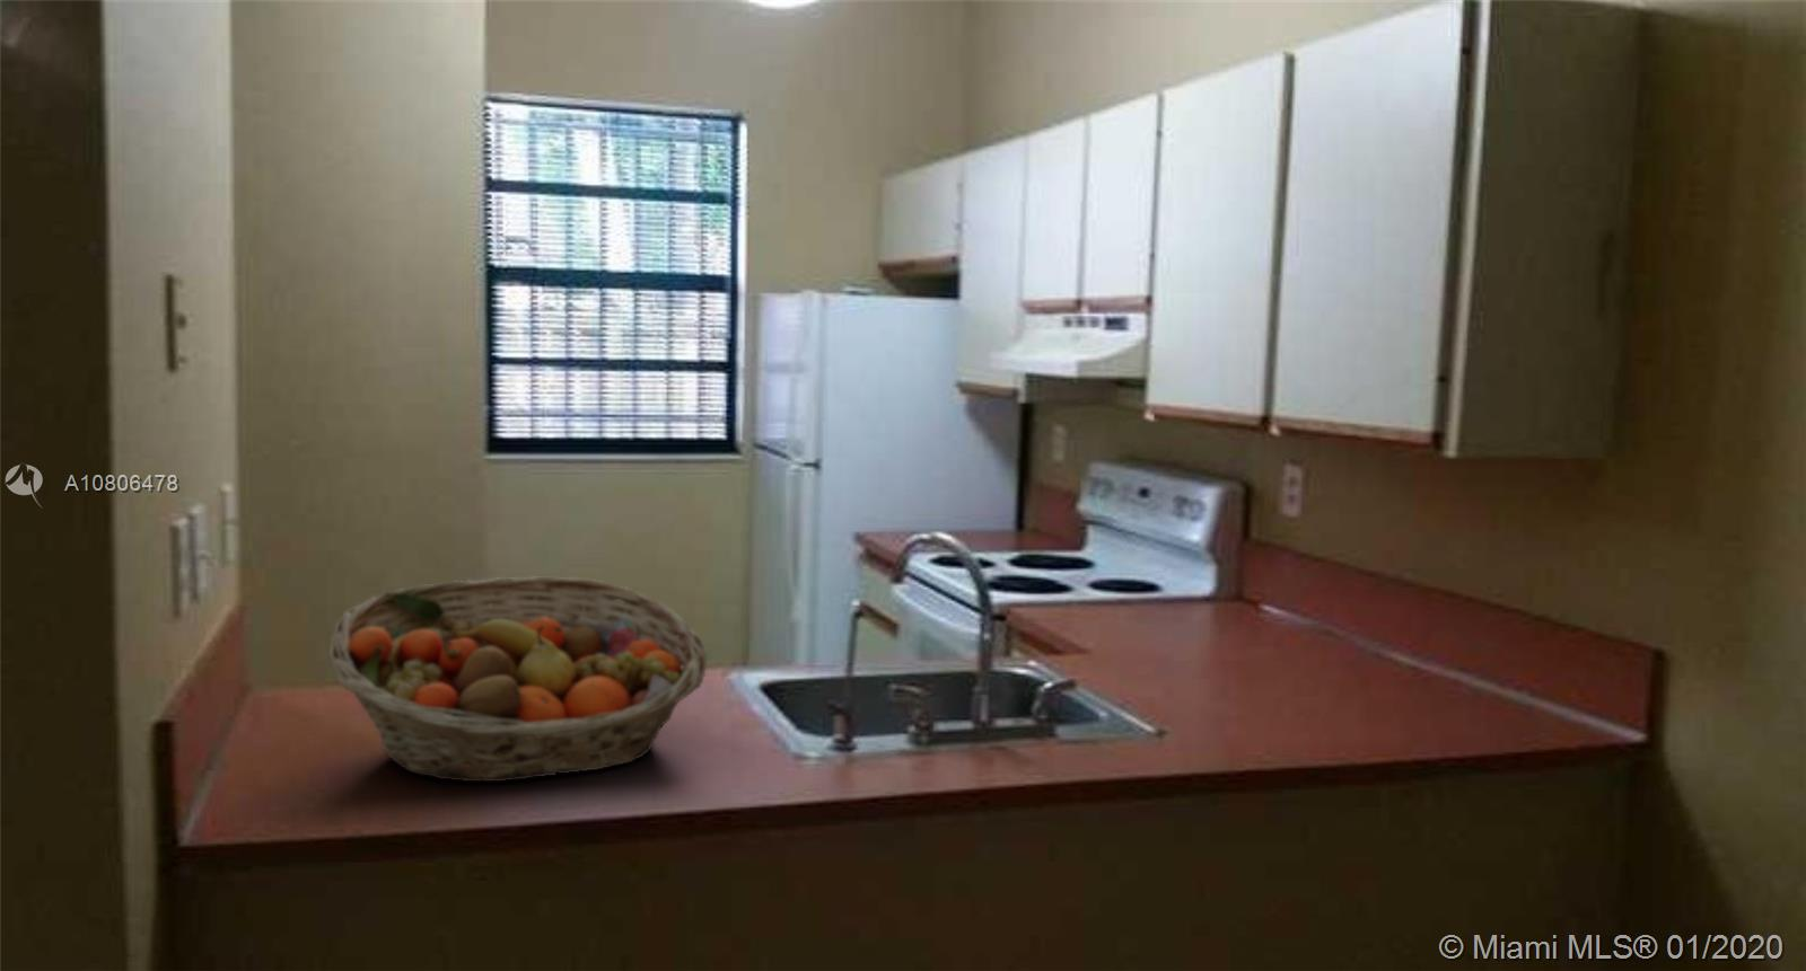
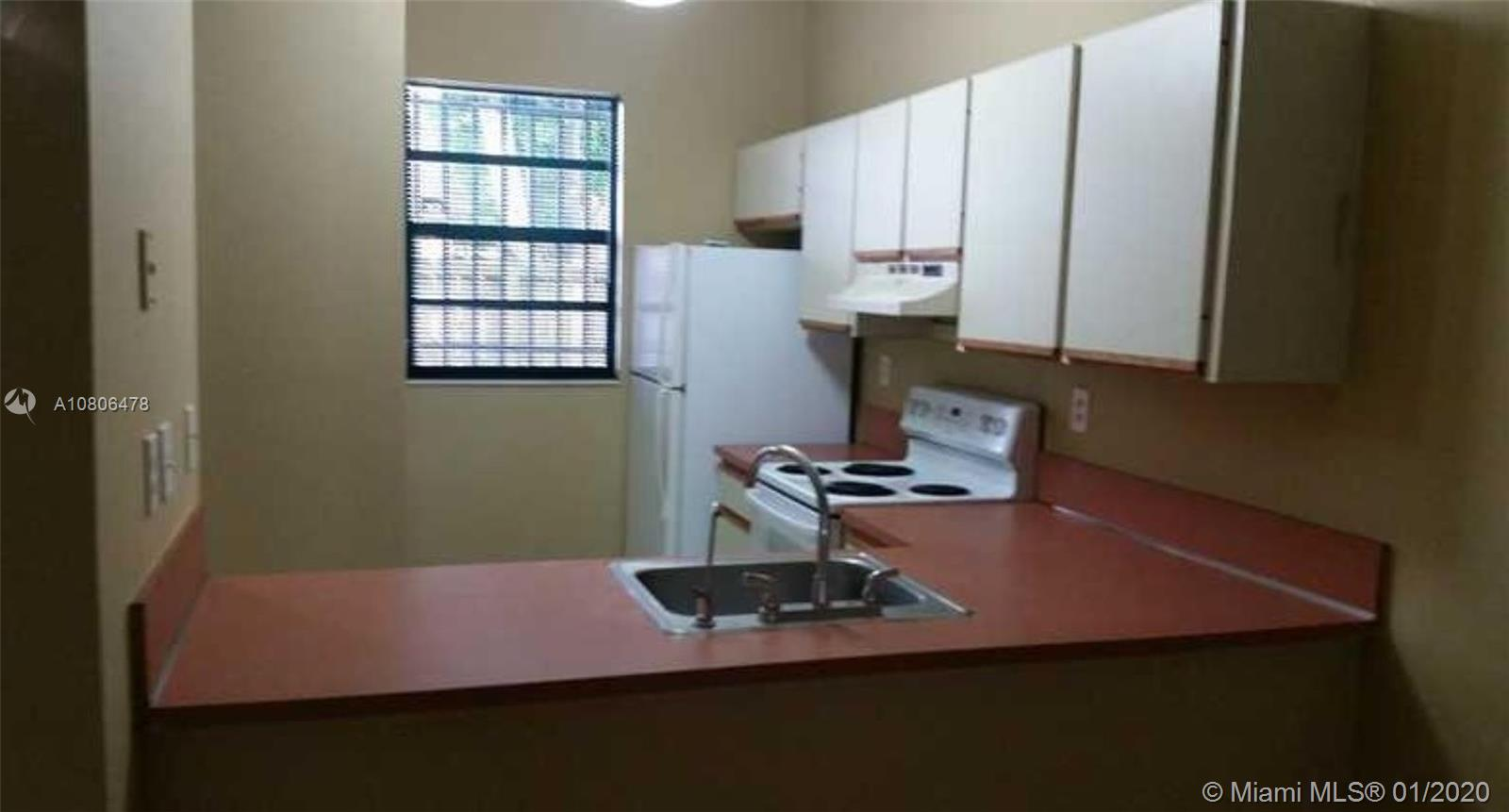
- fruit basket (524, 672)
